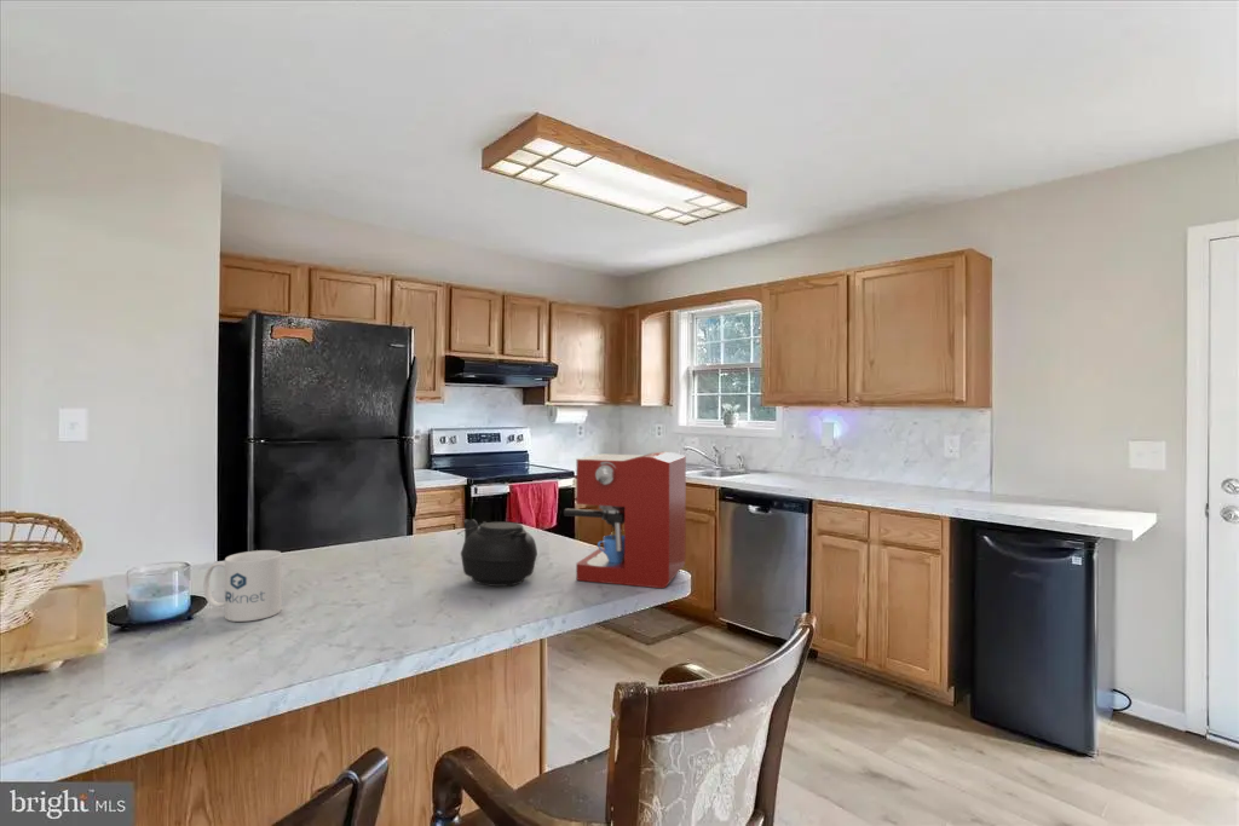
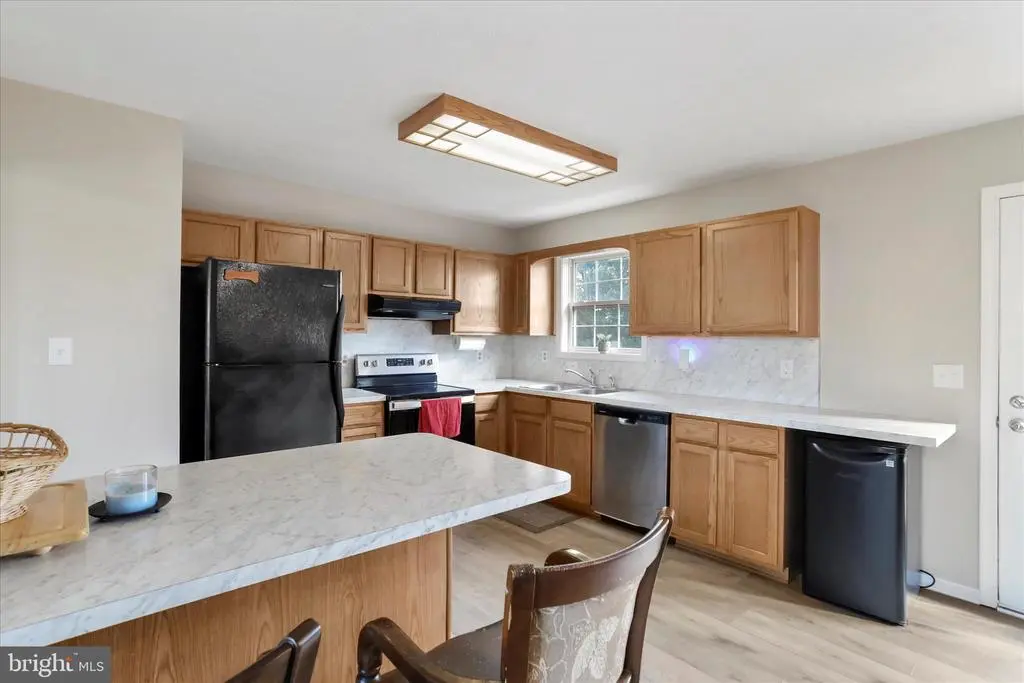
- mug (246, 584)
- coffee maker (633, 514)
- teapot (494, 551)
